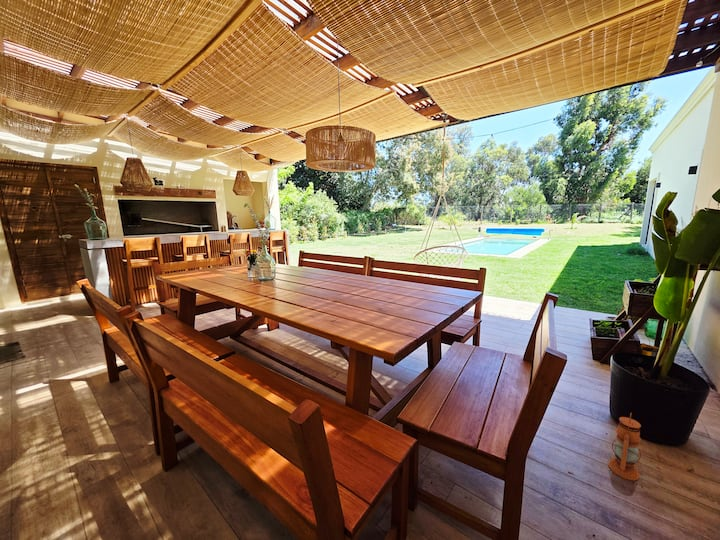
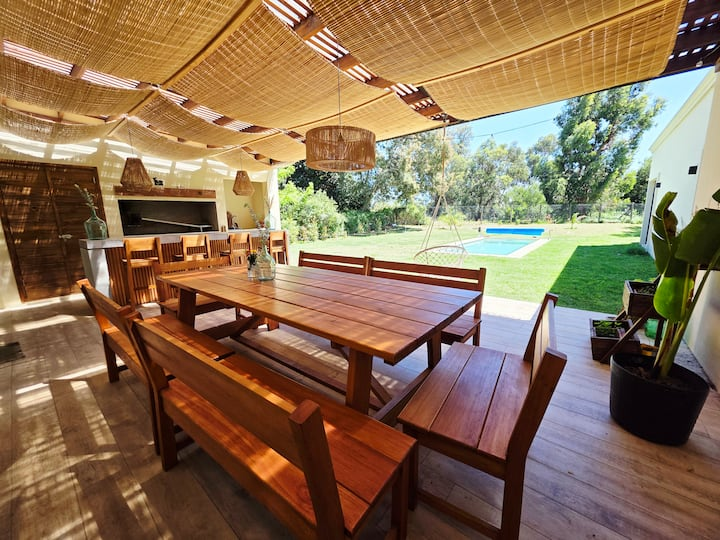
- lantern (627, 442)
